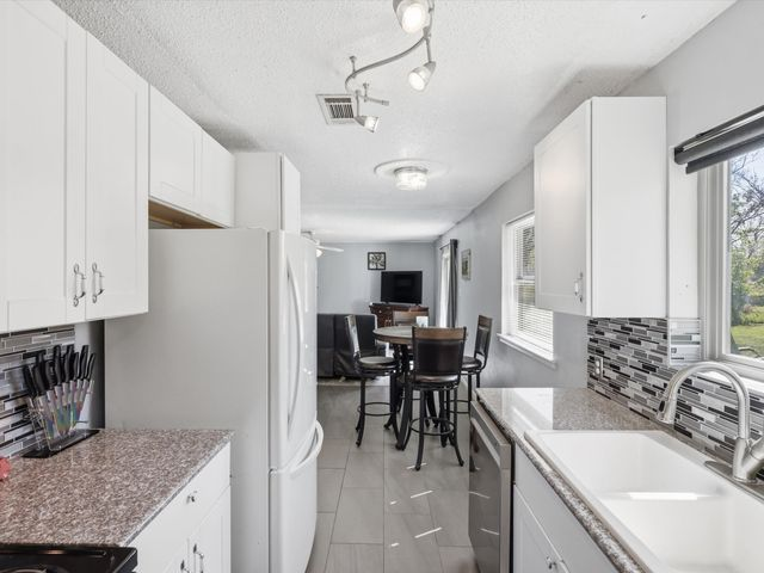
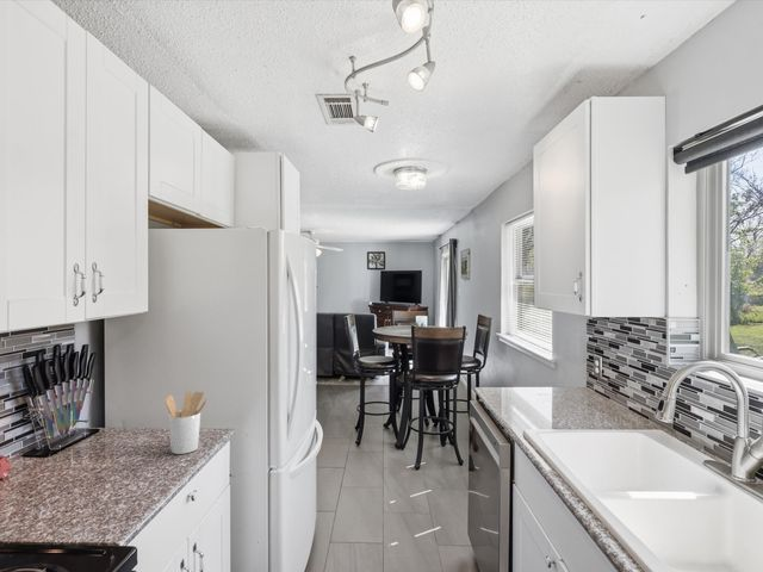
+ utensil holder (187, 419)
